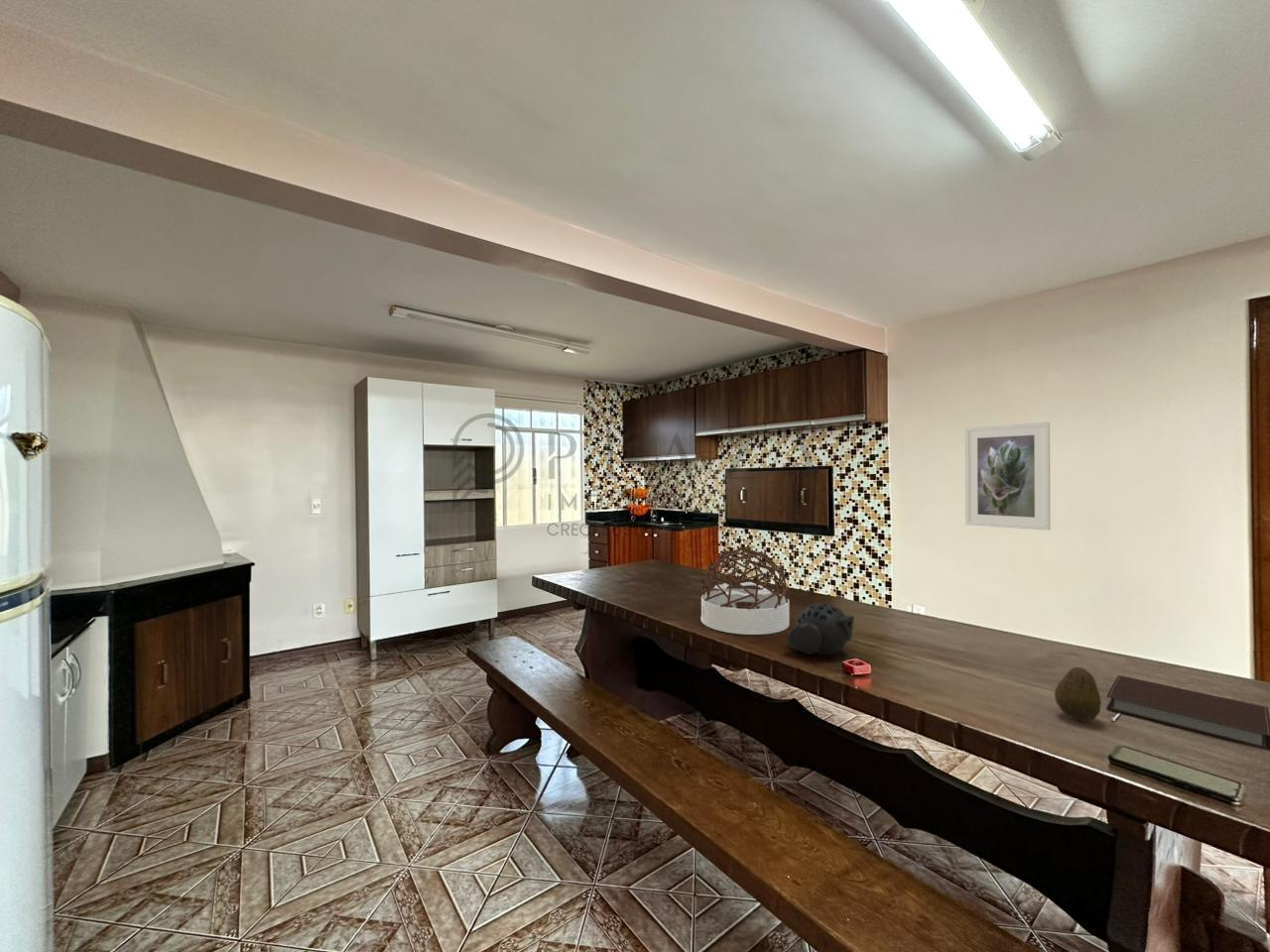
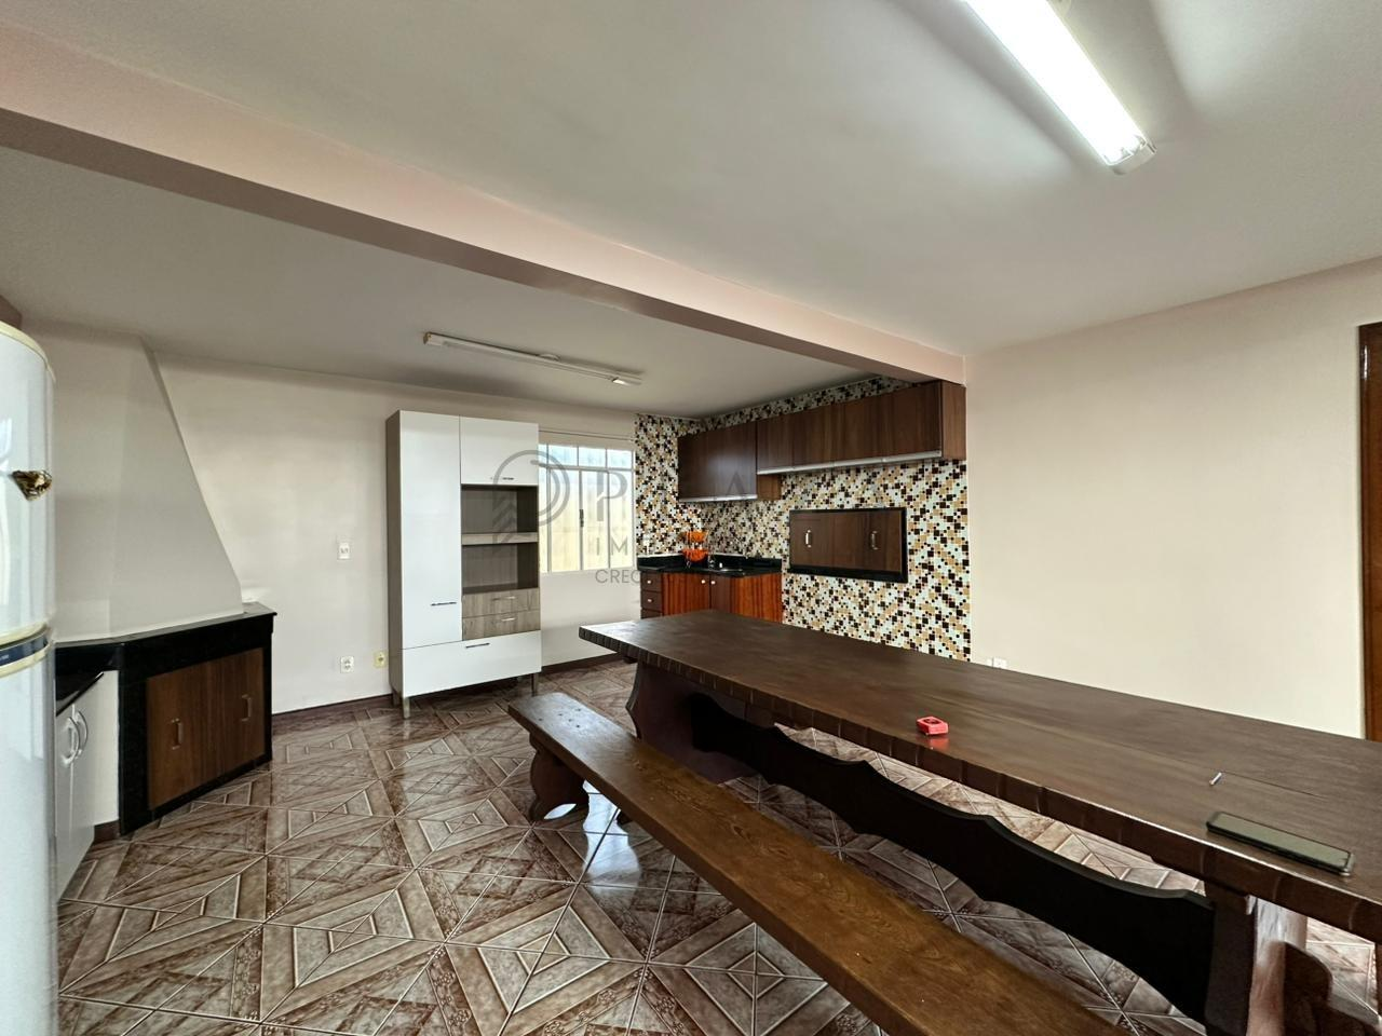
- architectural model (750, 582)
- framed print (1005, 476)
- fruit (1078, 693)
- notebook (1185, 707)
- speaker (823, 628)
